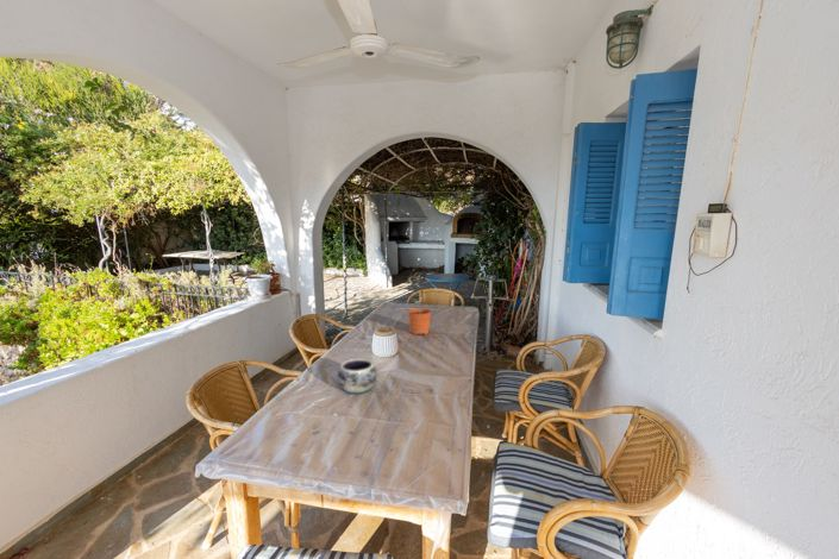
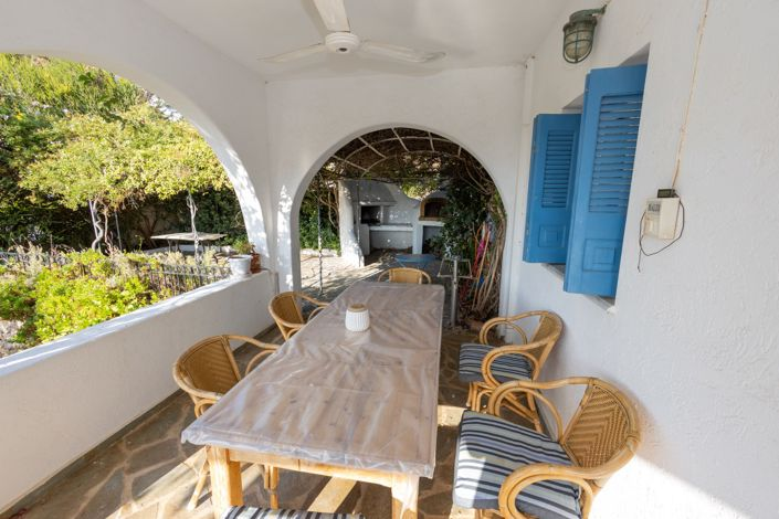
- decorative bowl (357, 375)
- plant pot (419, 315)
